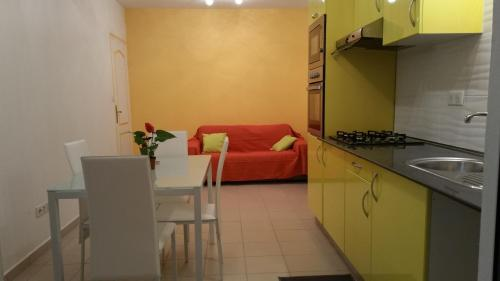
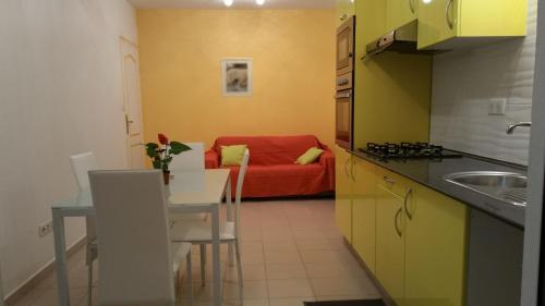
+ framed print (237, 77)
